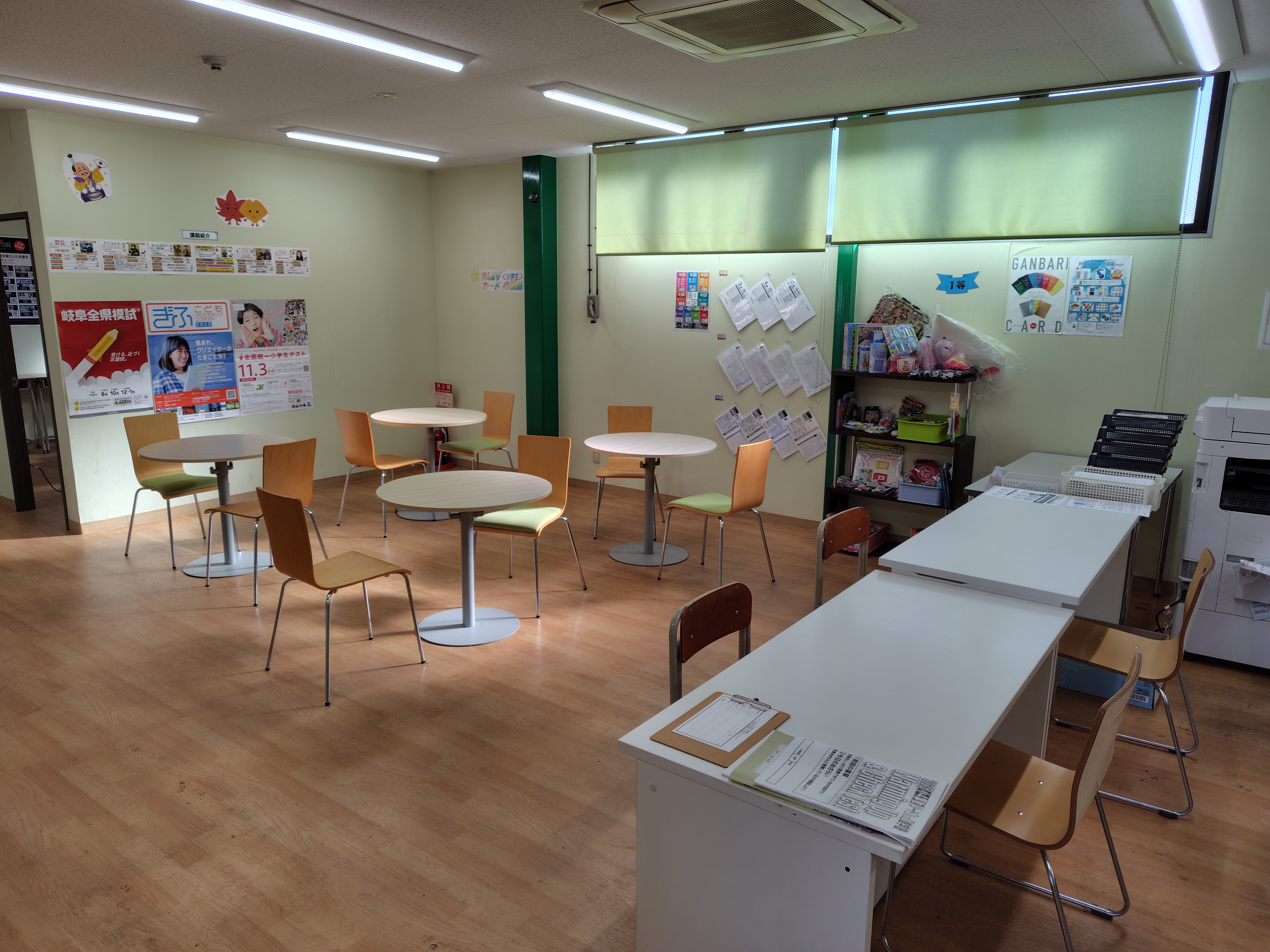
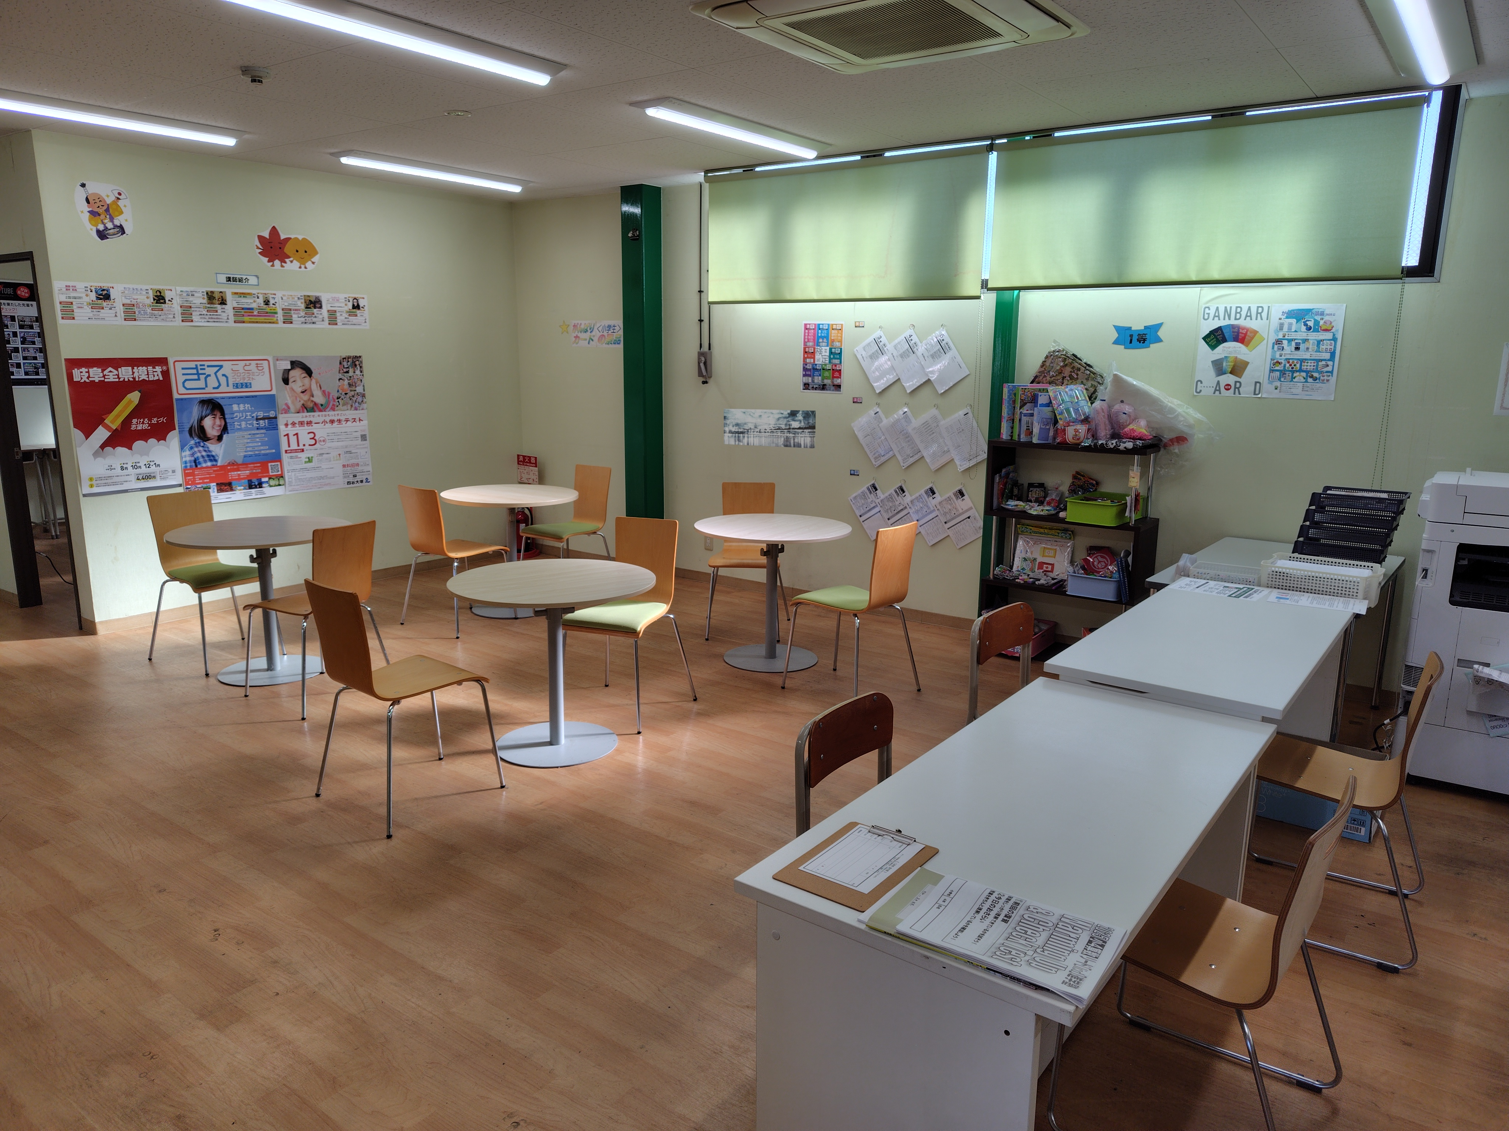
+ wall art (768, 428)
